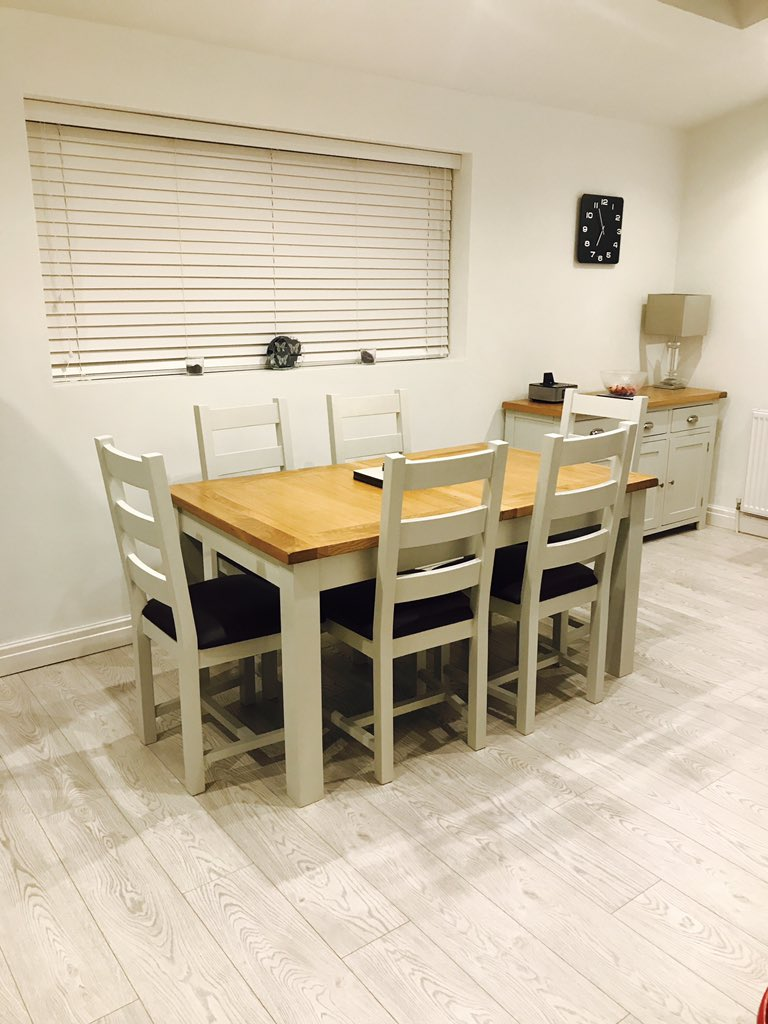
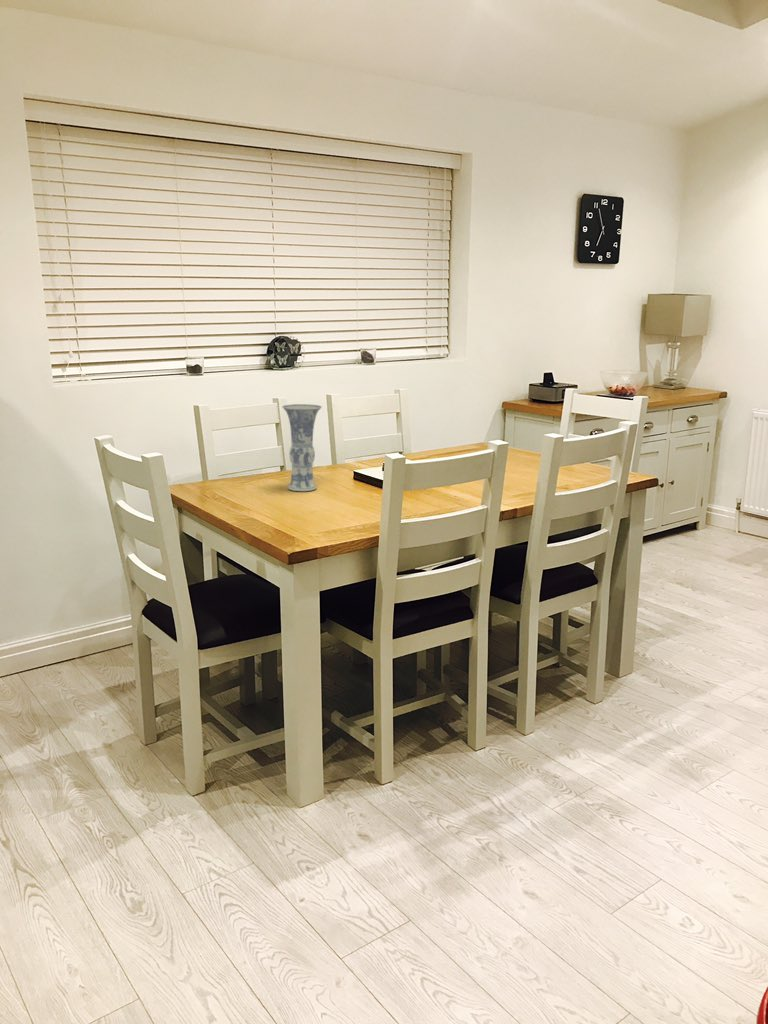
+ vase (302, 447)
